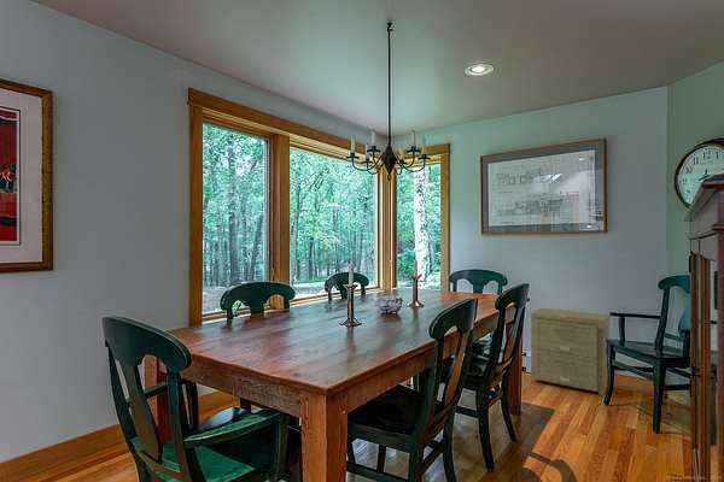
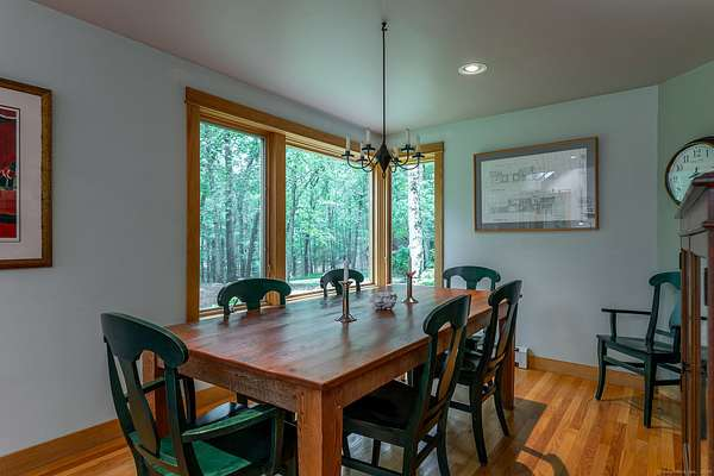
- side table (568, 348)
